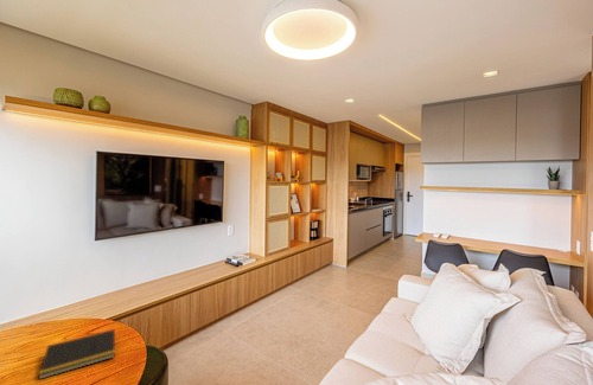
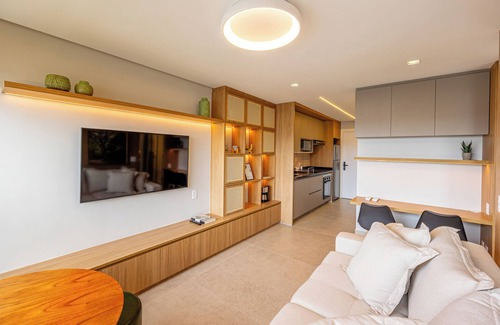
- notepad (81, 351)
